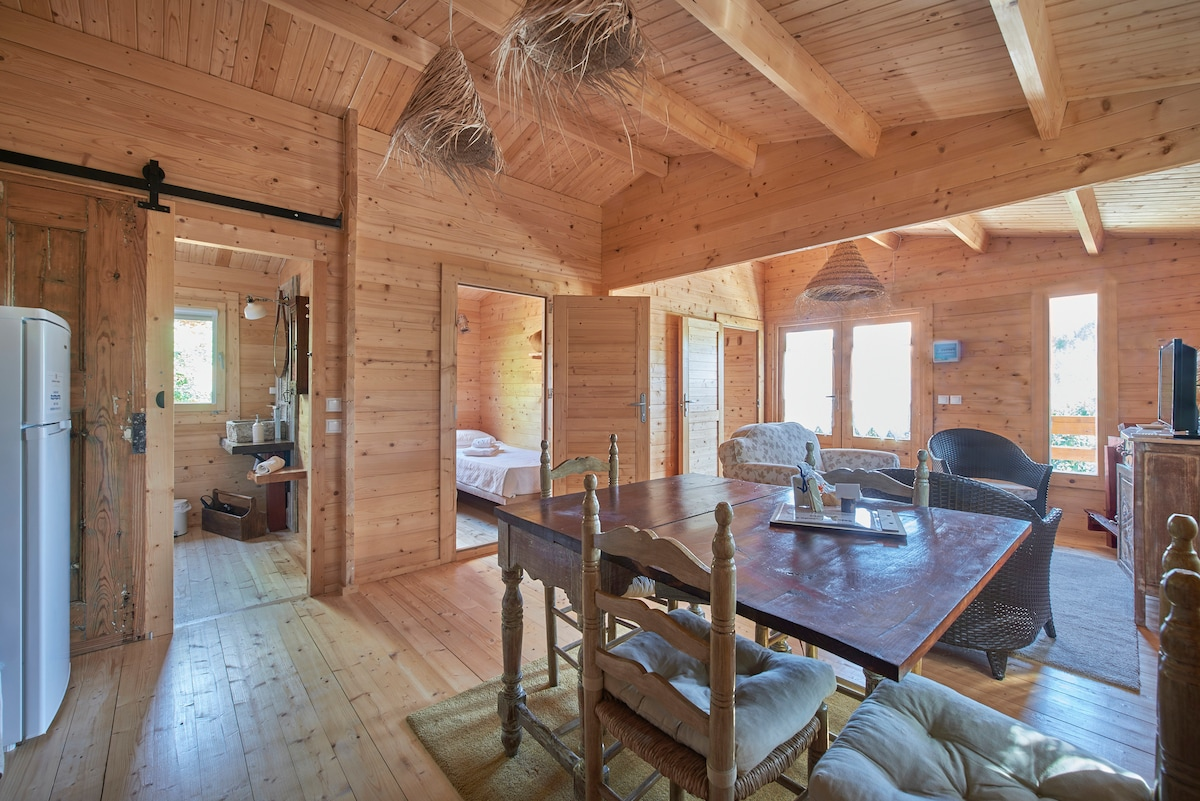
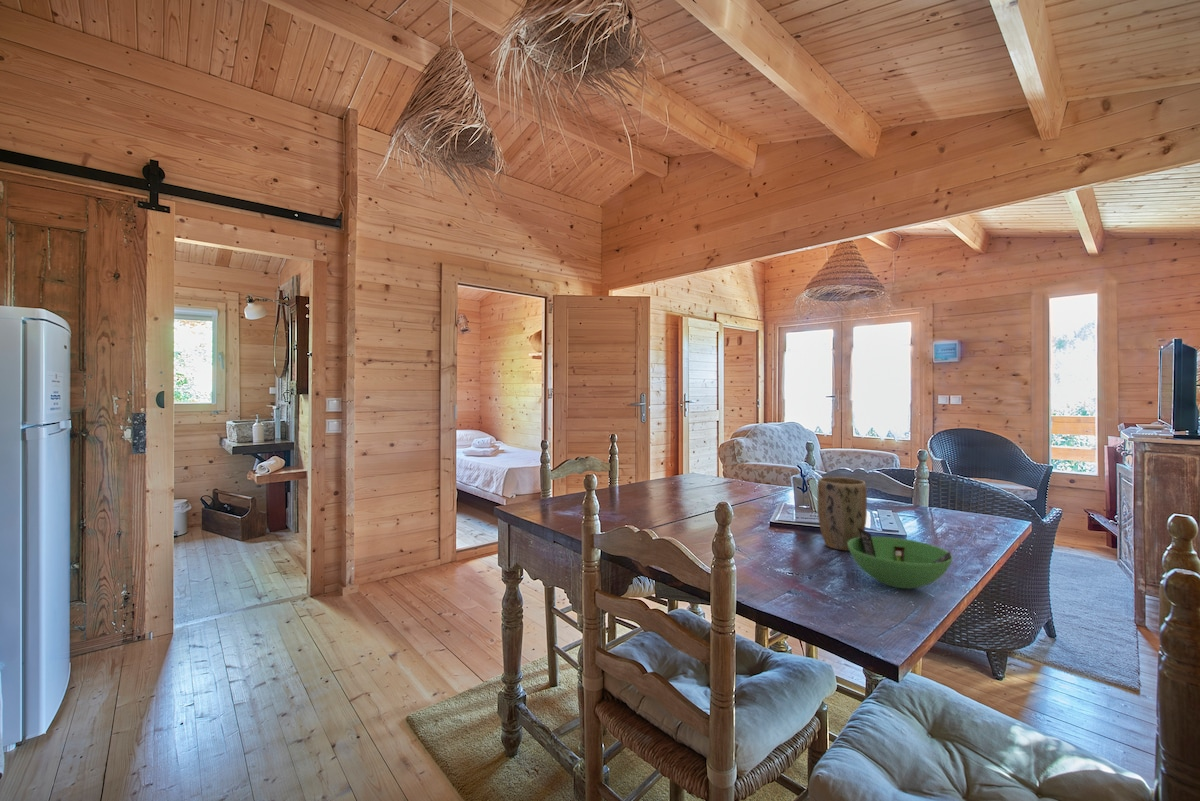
+ plant pot (841, 513)
+ bowl (897, 561)
